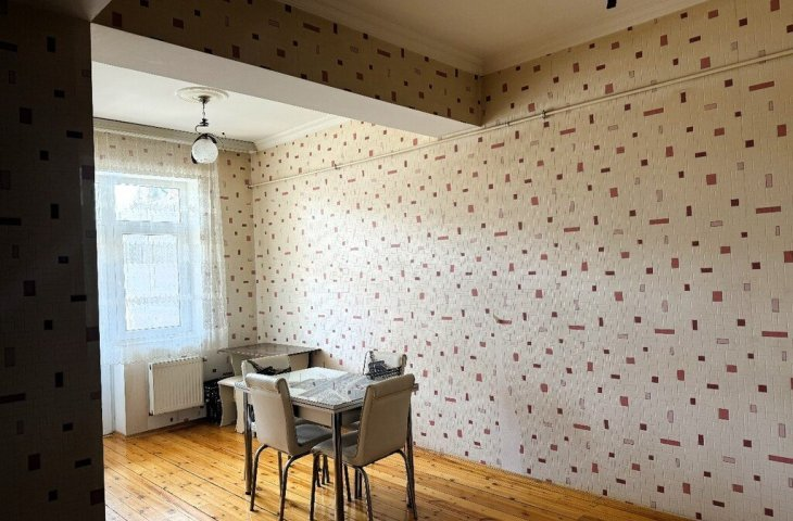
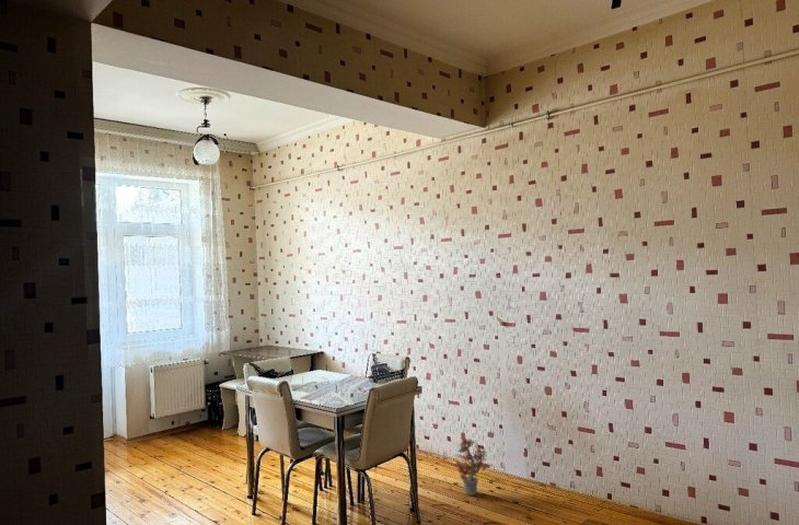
+ potted plant (468, 459)
